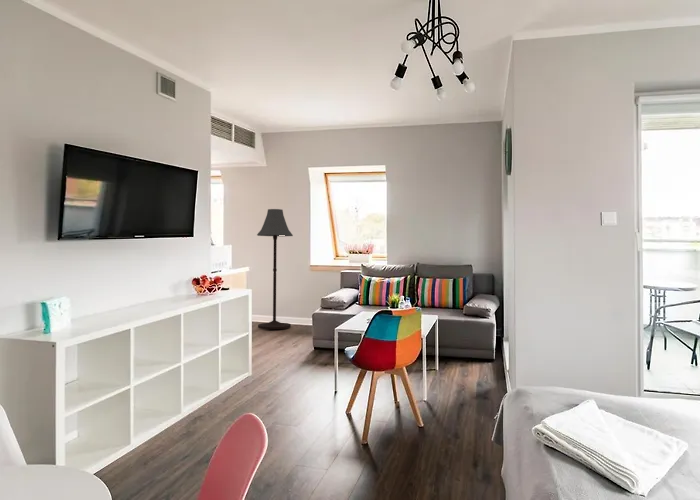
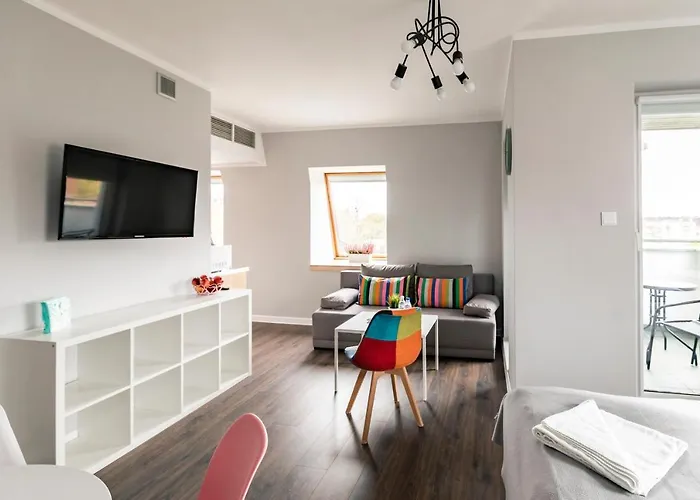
- floor lamp (274, 268)
